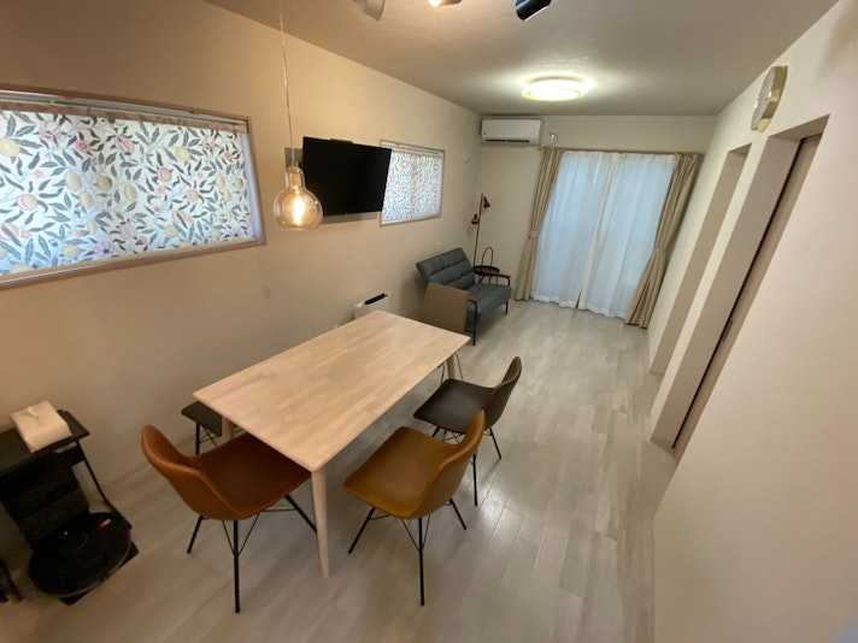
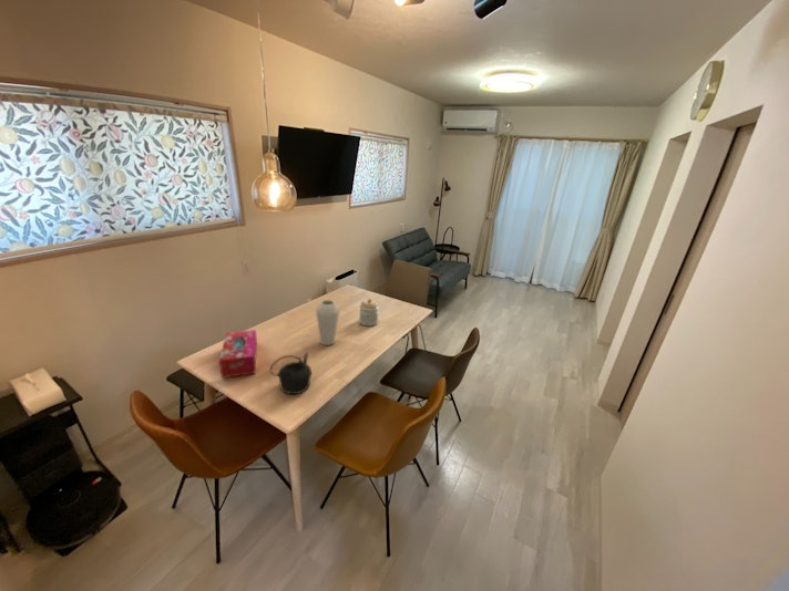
+ vase (327, 322)
+ tissue box (239, 352)
+ jar (369, 310)
+ teapot (295, 373)
